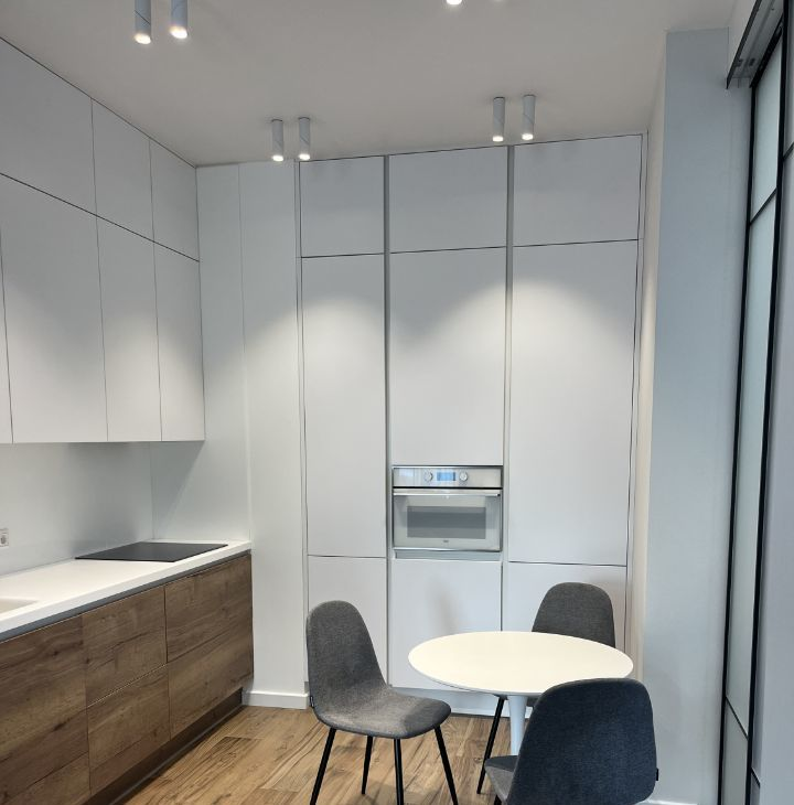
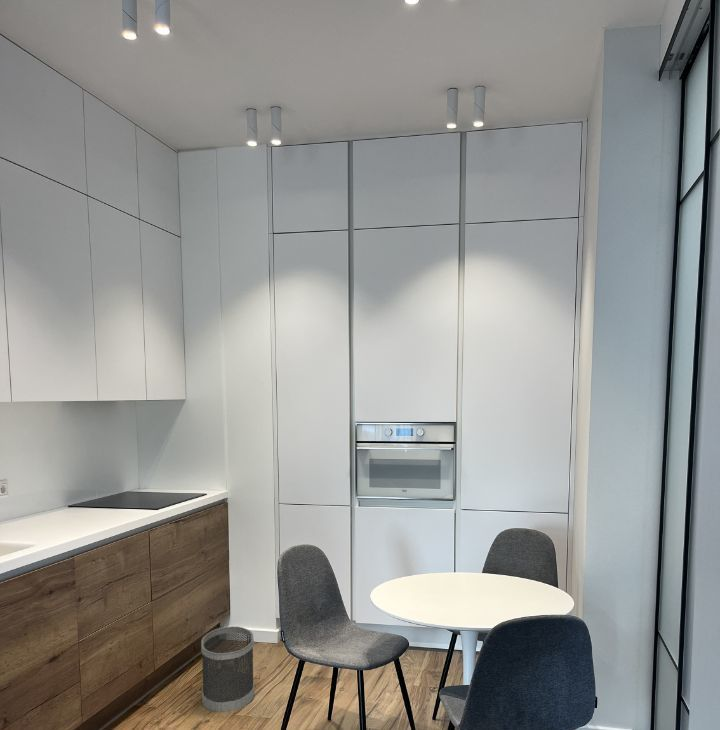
+ wastebasket (228, 668)
